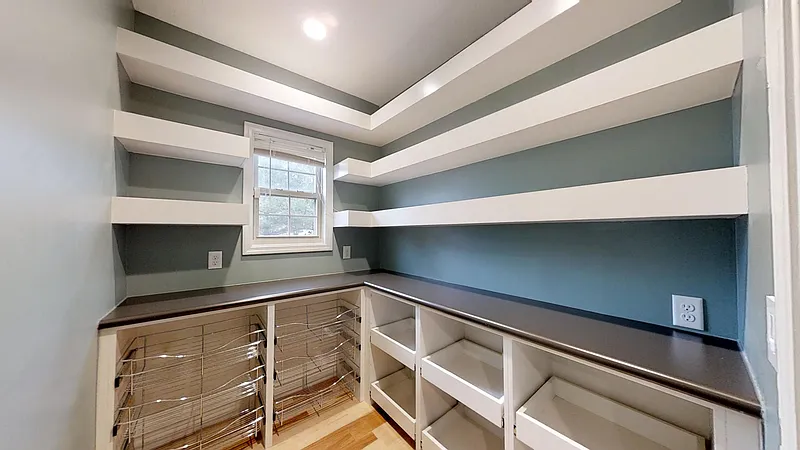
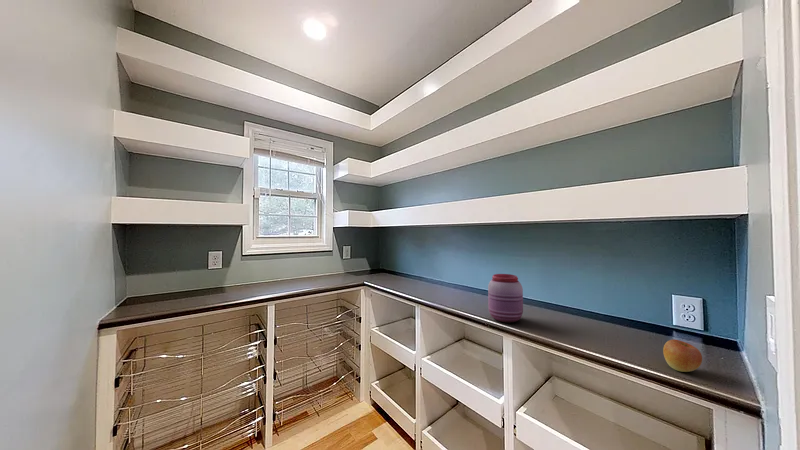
+ jar (505, 297)
+ apple (681, 355)
